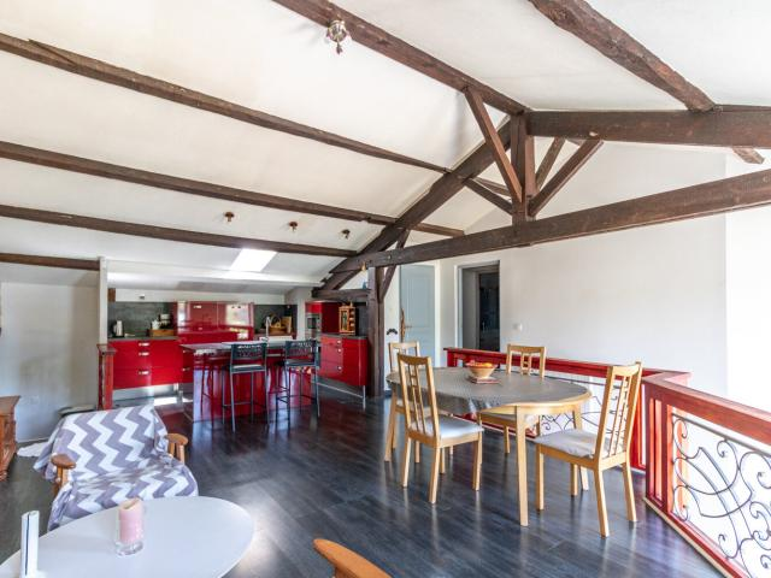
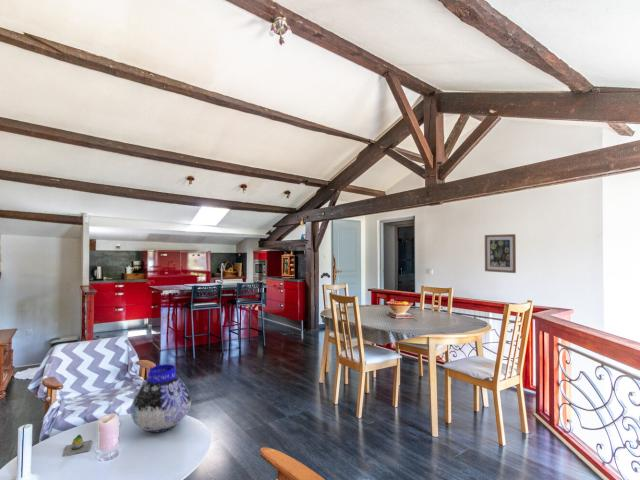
+ wall art (499, 253)
+ vase (161, 397)
+ decorative egg (77, 441)
